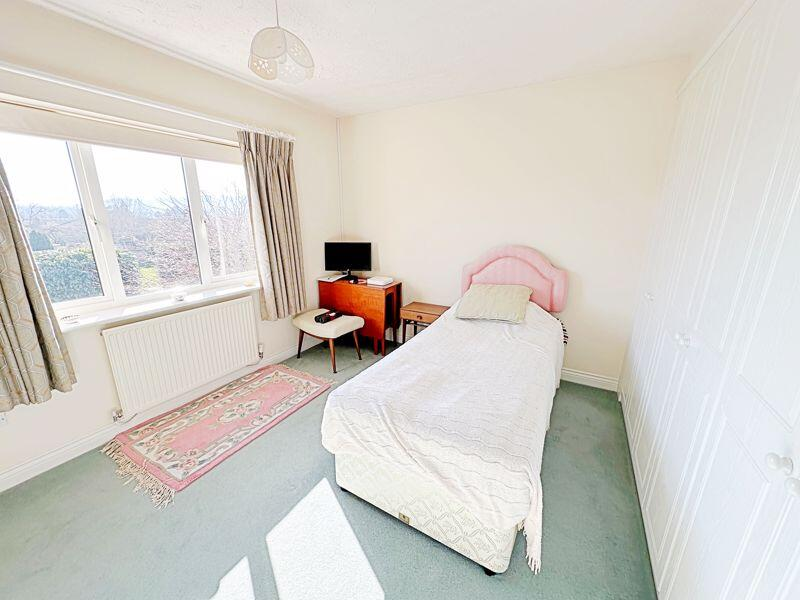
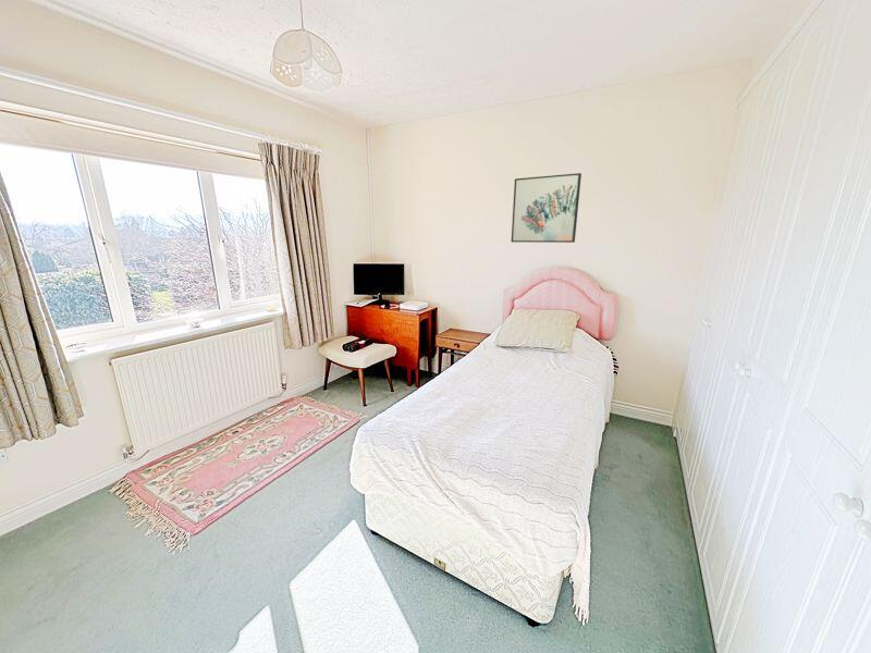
+ wall art (543, 210)
